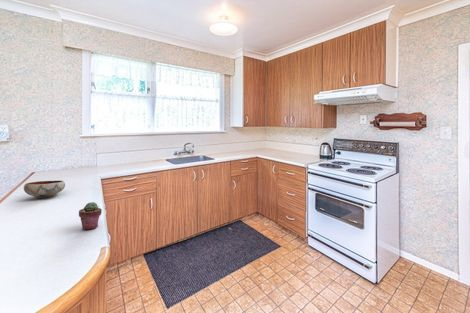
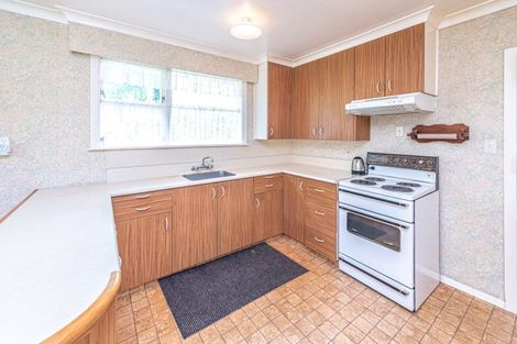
- potted succulent (90, 214)
- bowl (45, 189)
